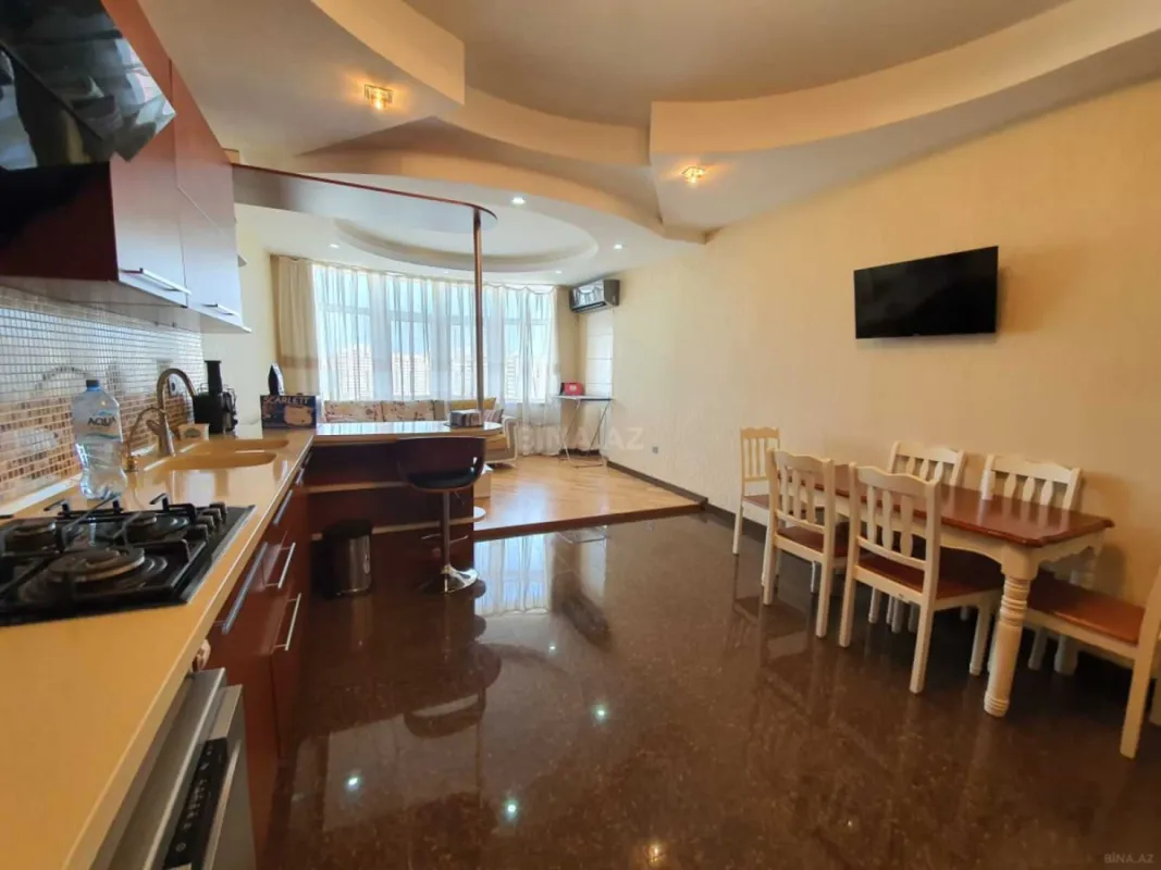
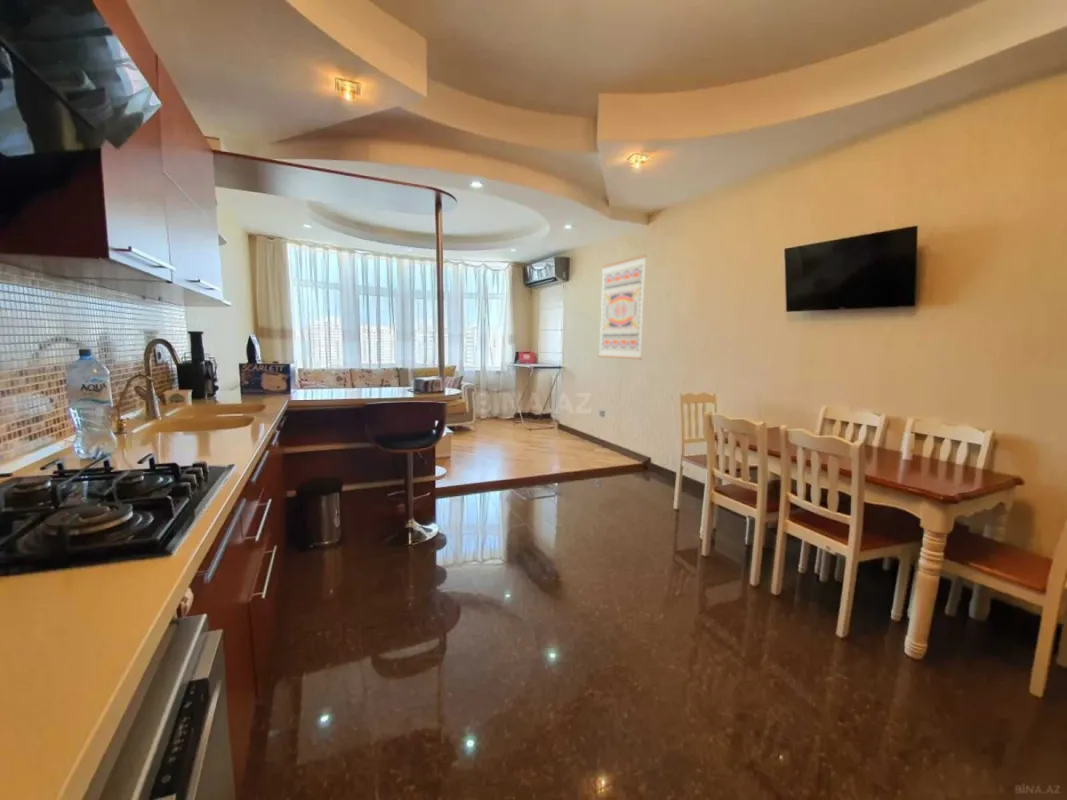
+ wall art (620, 310)
